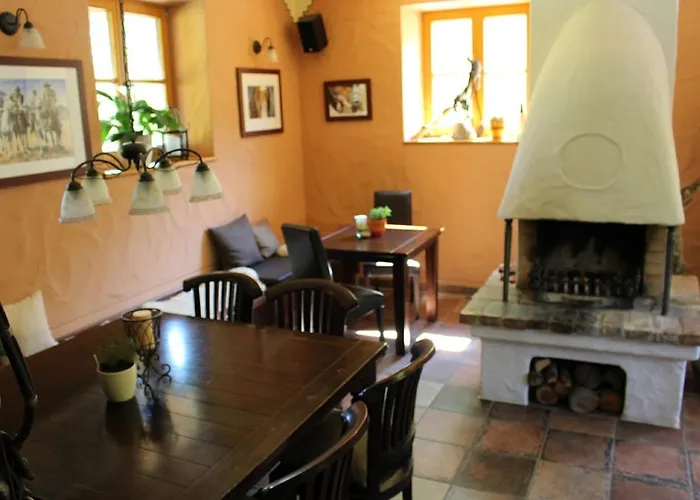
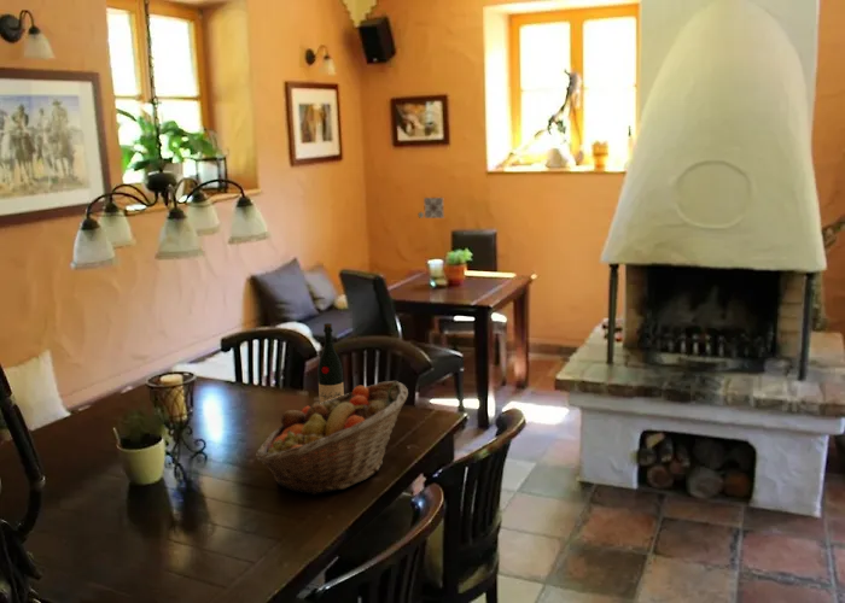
+ fruit basket (334, 432)
+ decorative tile (430, 207)
+ wine bottle (330, 368)
